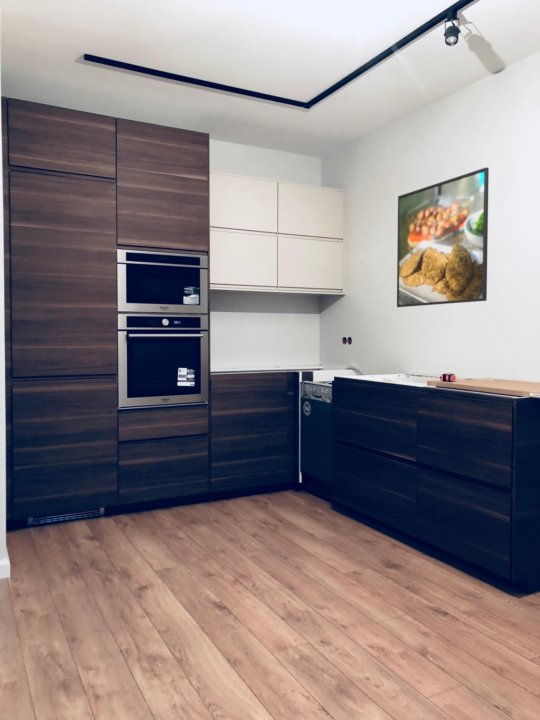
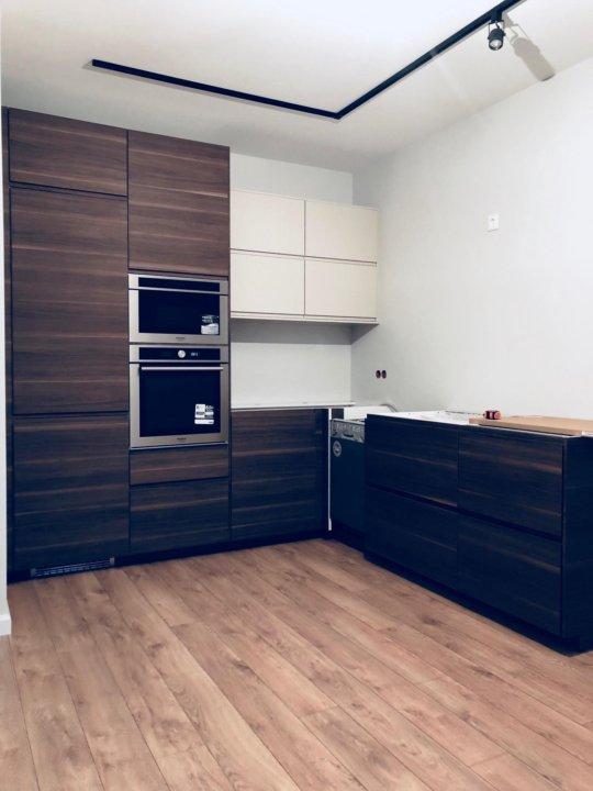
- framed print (438, 243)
